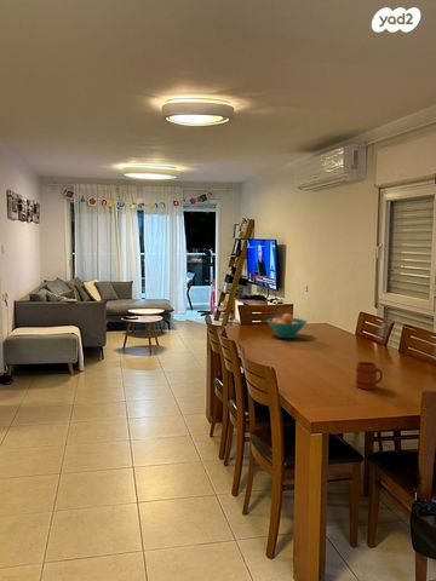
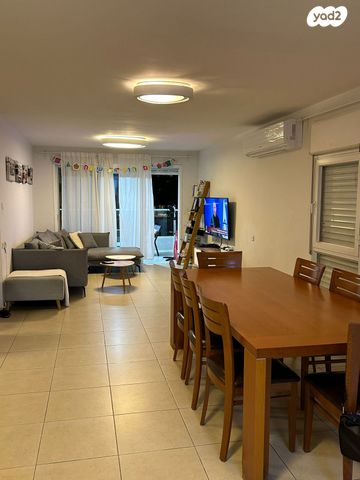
- fruit bowl (286, 324)
- mug (368, 374)
